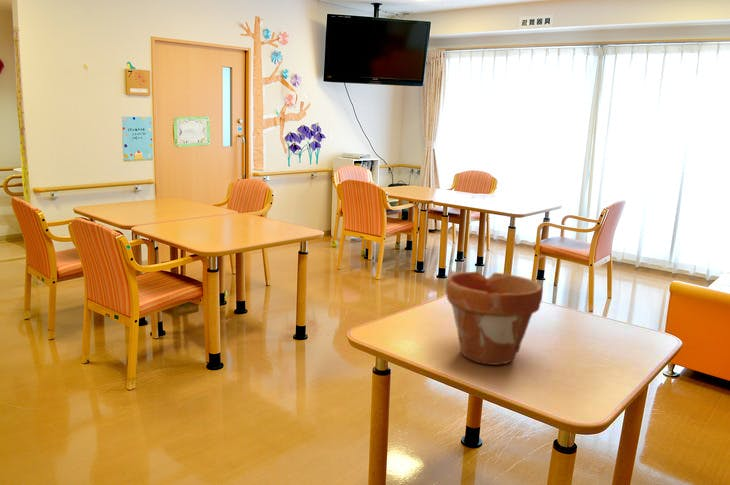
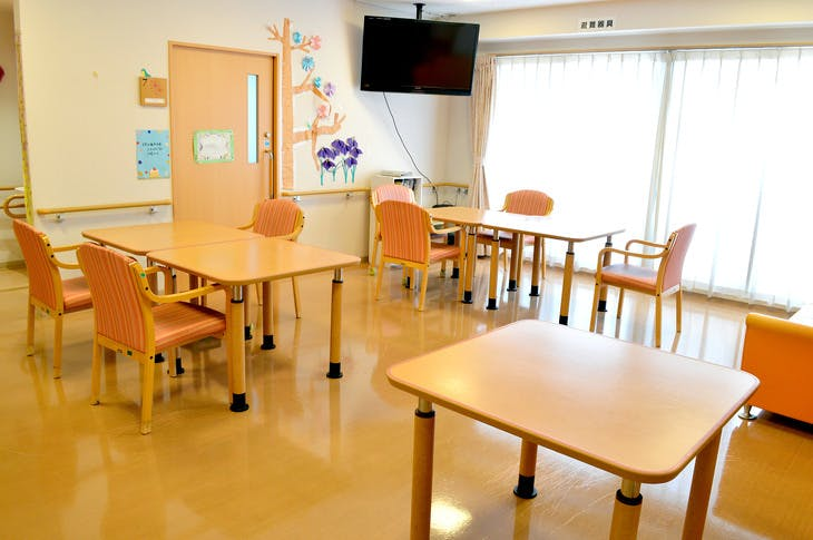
- flower pot (491, 319)
